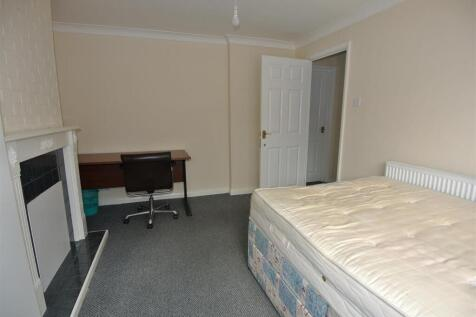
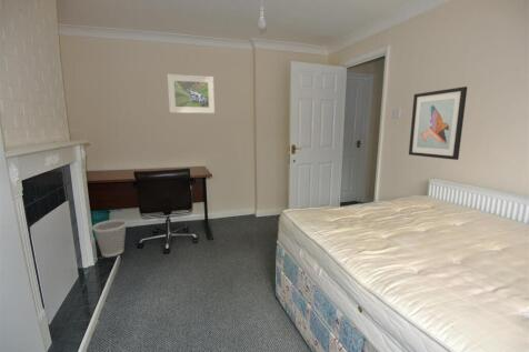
+ wall art (435, 124)
+ wastebasket (111, 238)
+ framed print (191, 94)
